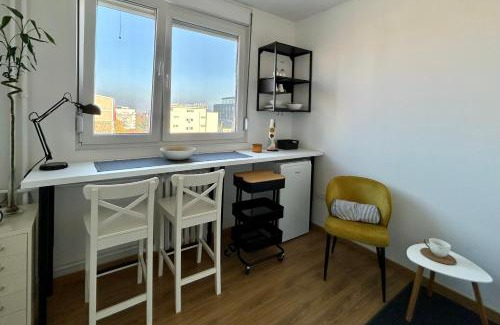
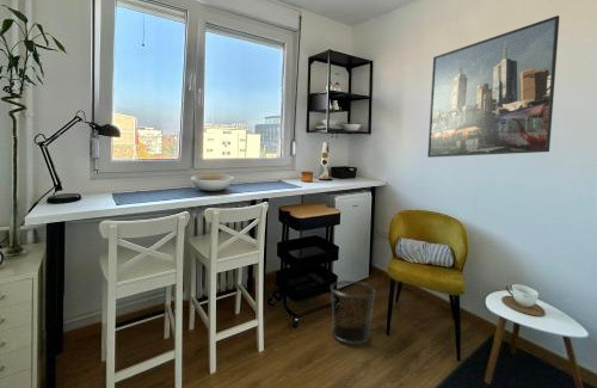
+ waste bin (351, 310)
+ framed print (482, 97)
